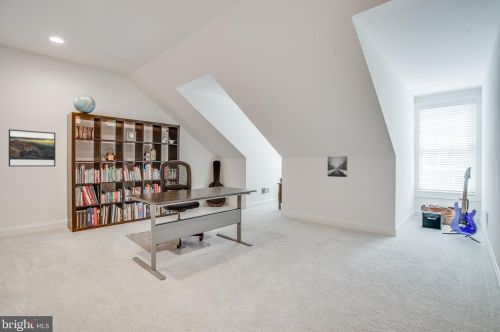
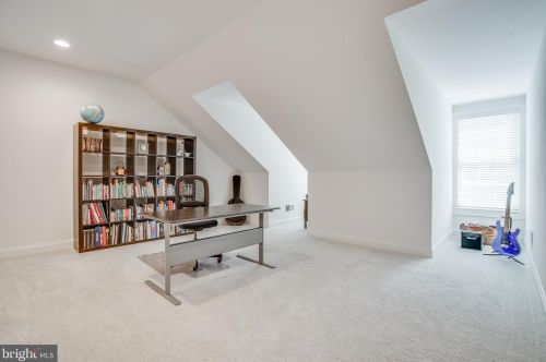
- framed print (337, 166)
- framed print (33, 148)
